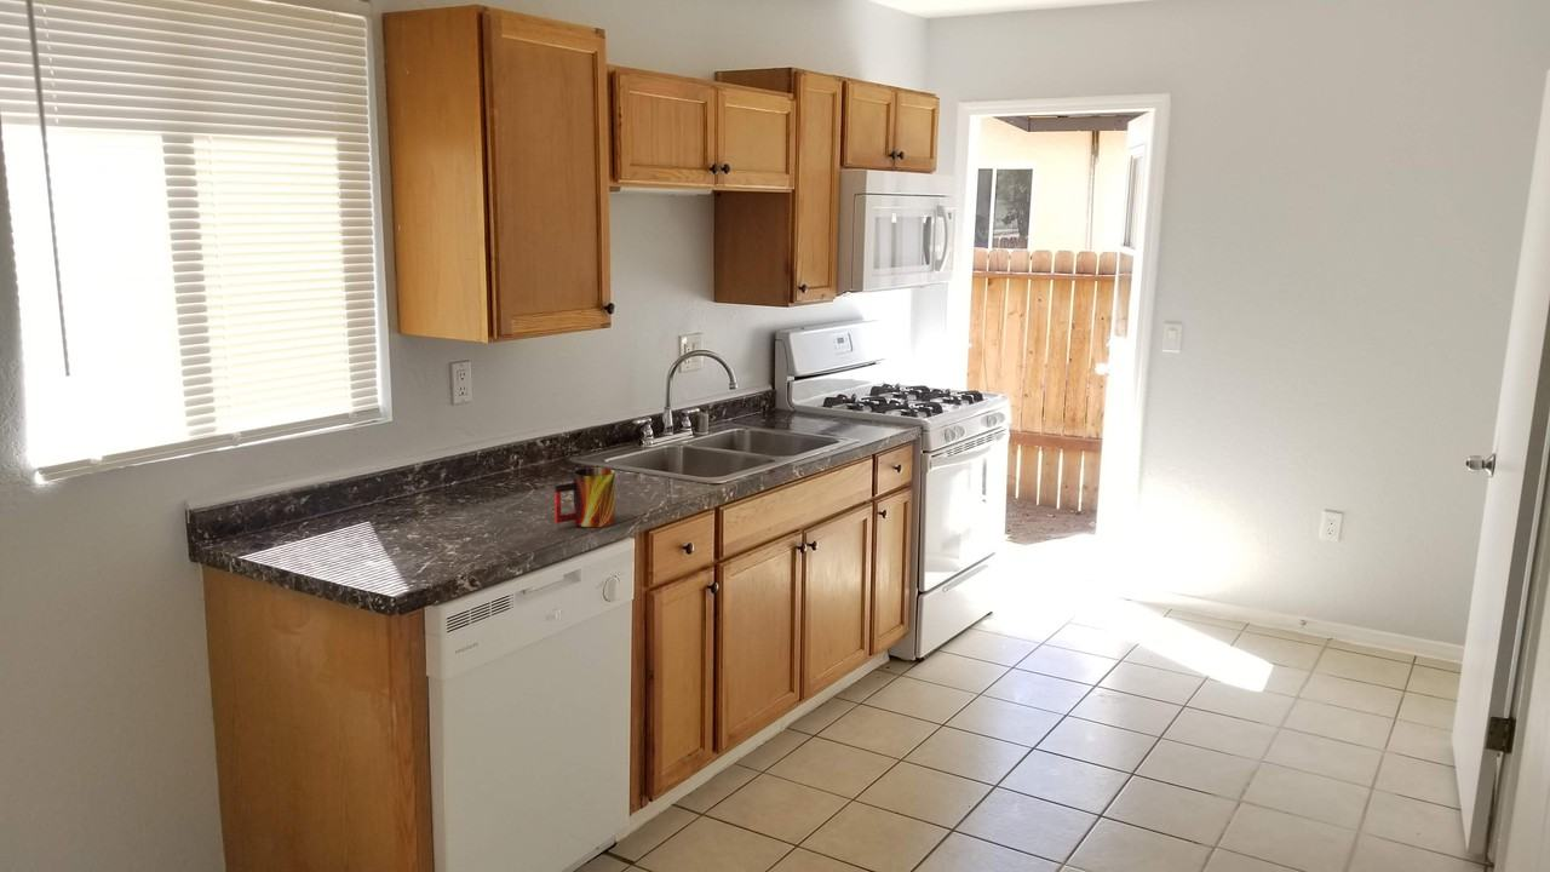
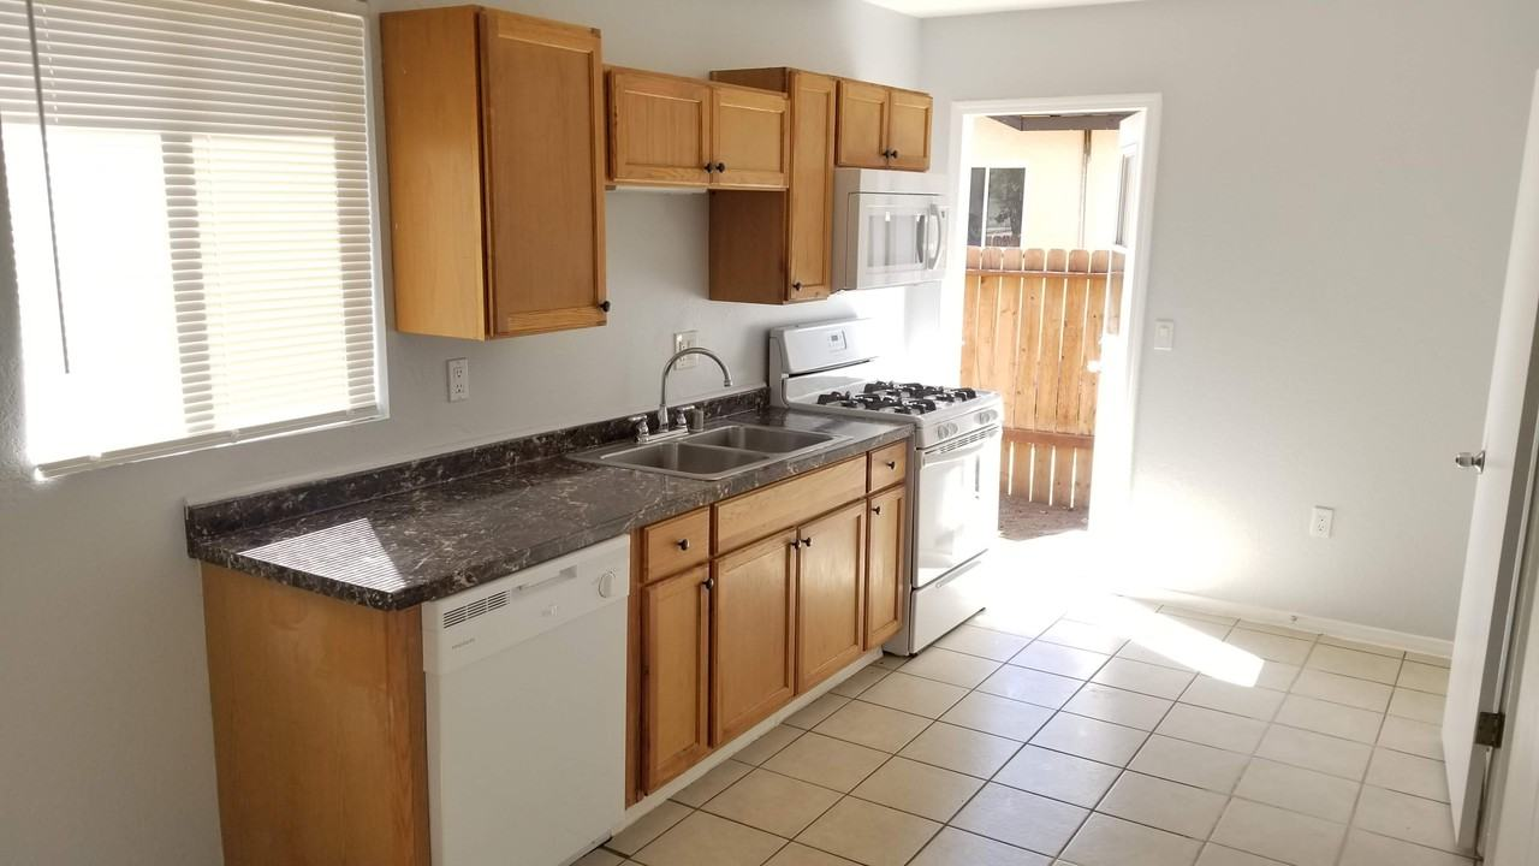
- mug (589, 498)
